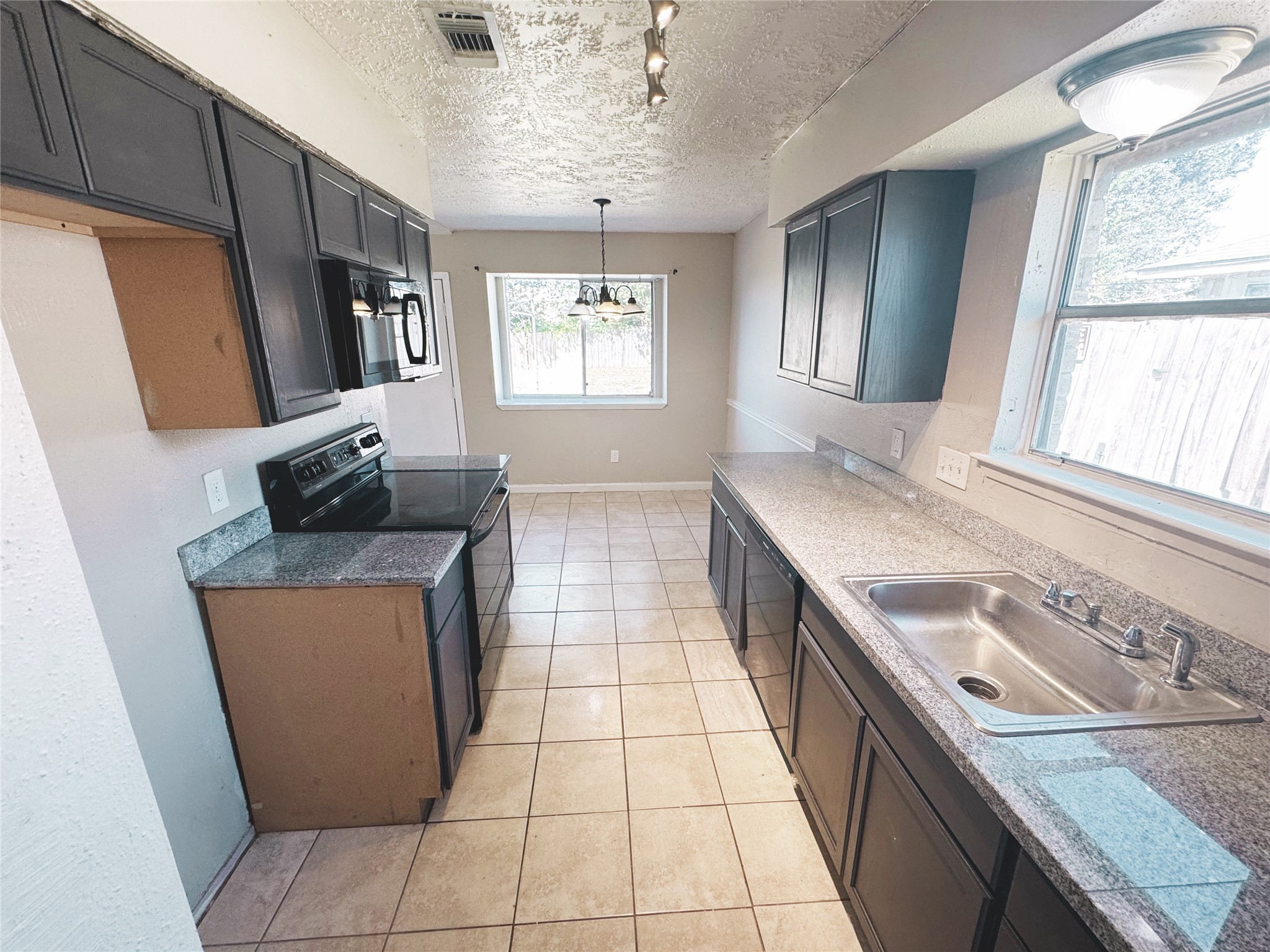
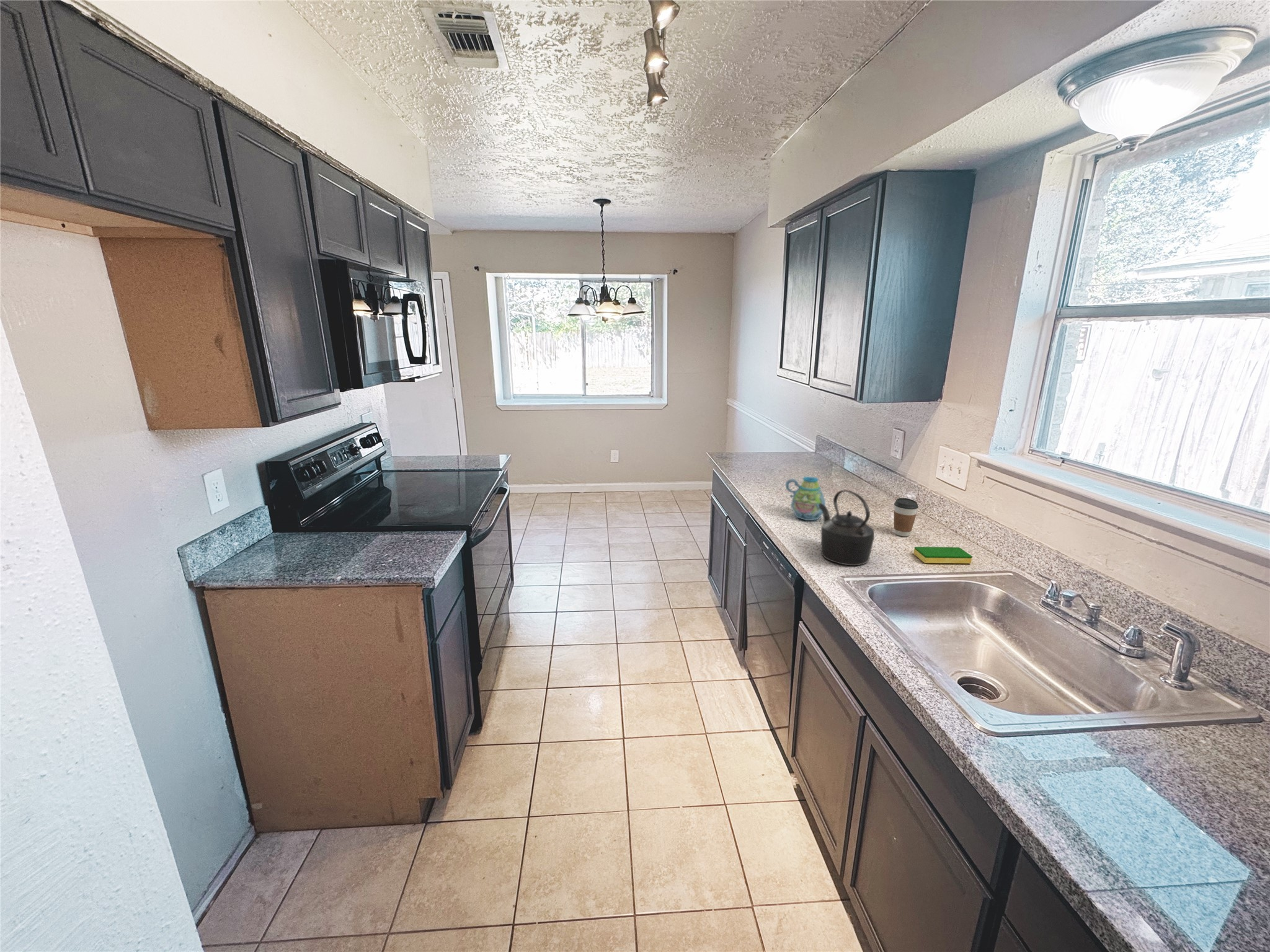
+ kettle (840, 520)
+ dish sponge (942, 555)
+ mug (805, 497)
+ coffee cup (904, 518)
